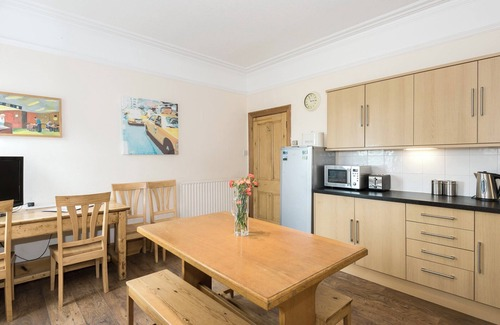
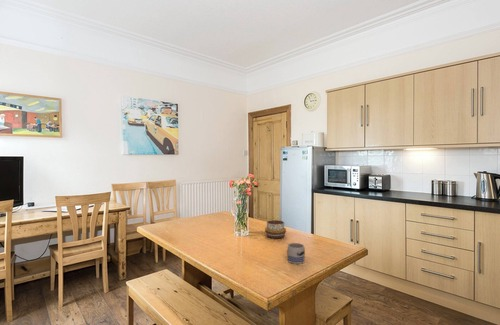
+ decorative bowl (275, 229)
+ mug (297, 252)
